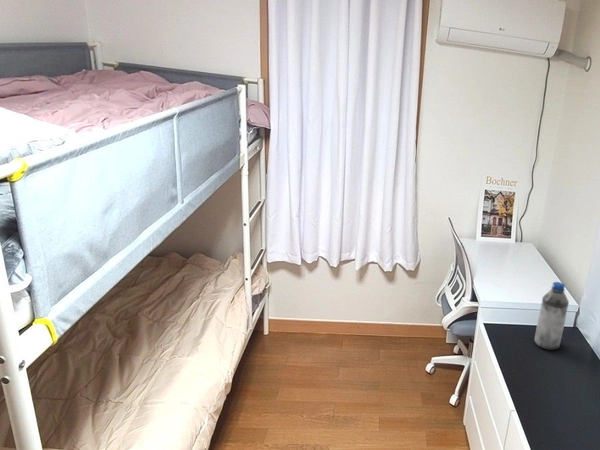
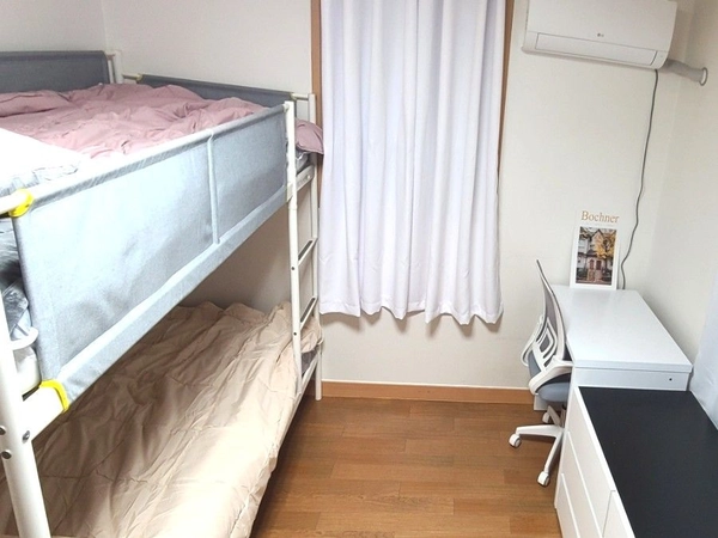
- water bottle (552, 314)
